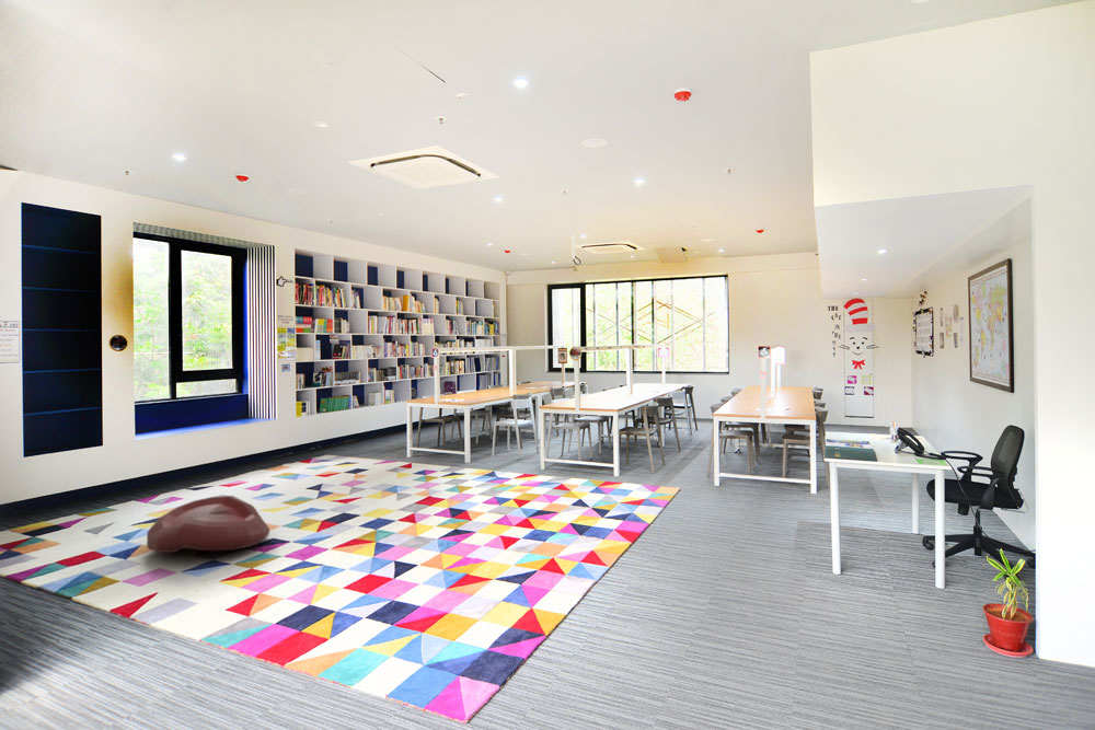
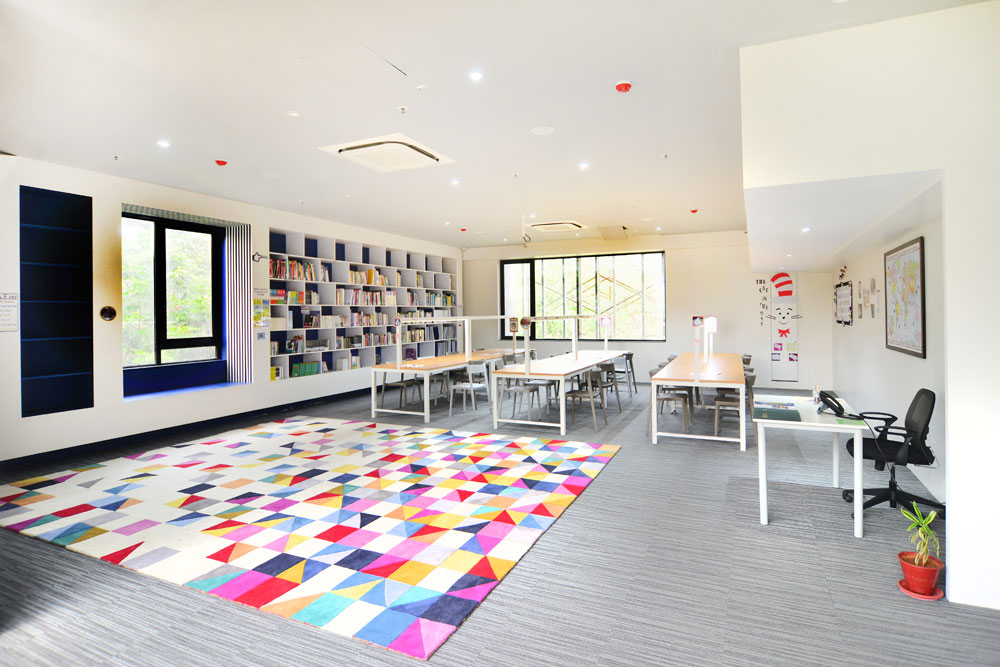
- bowl (209, 524)
